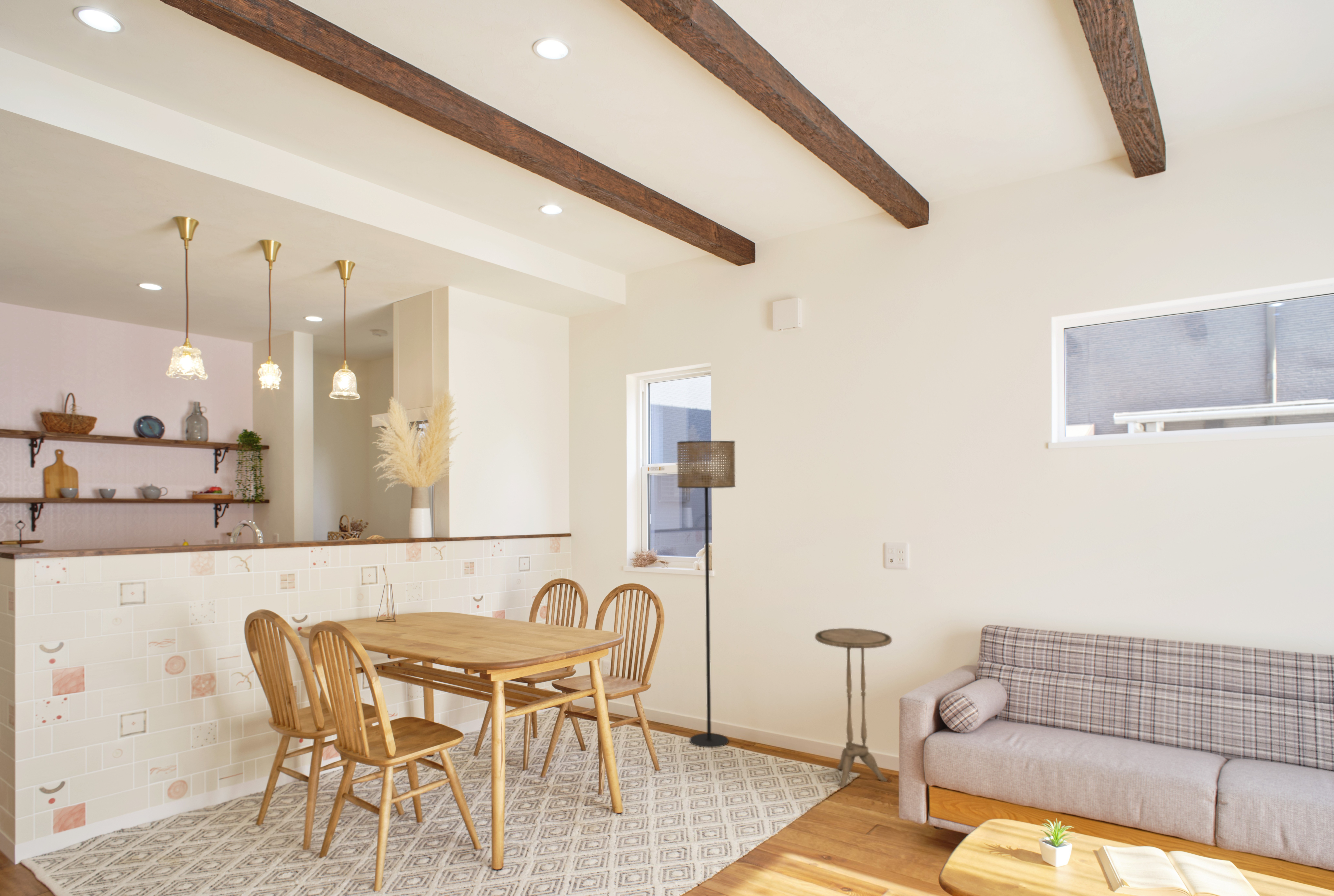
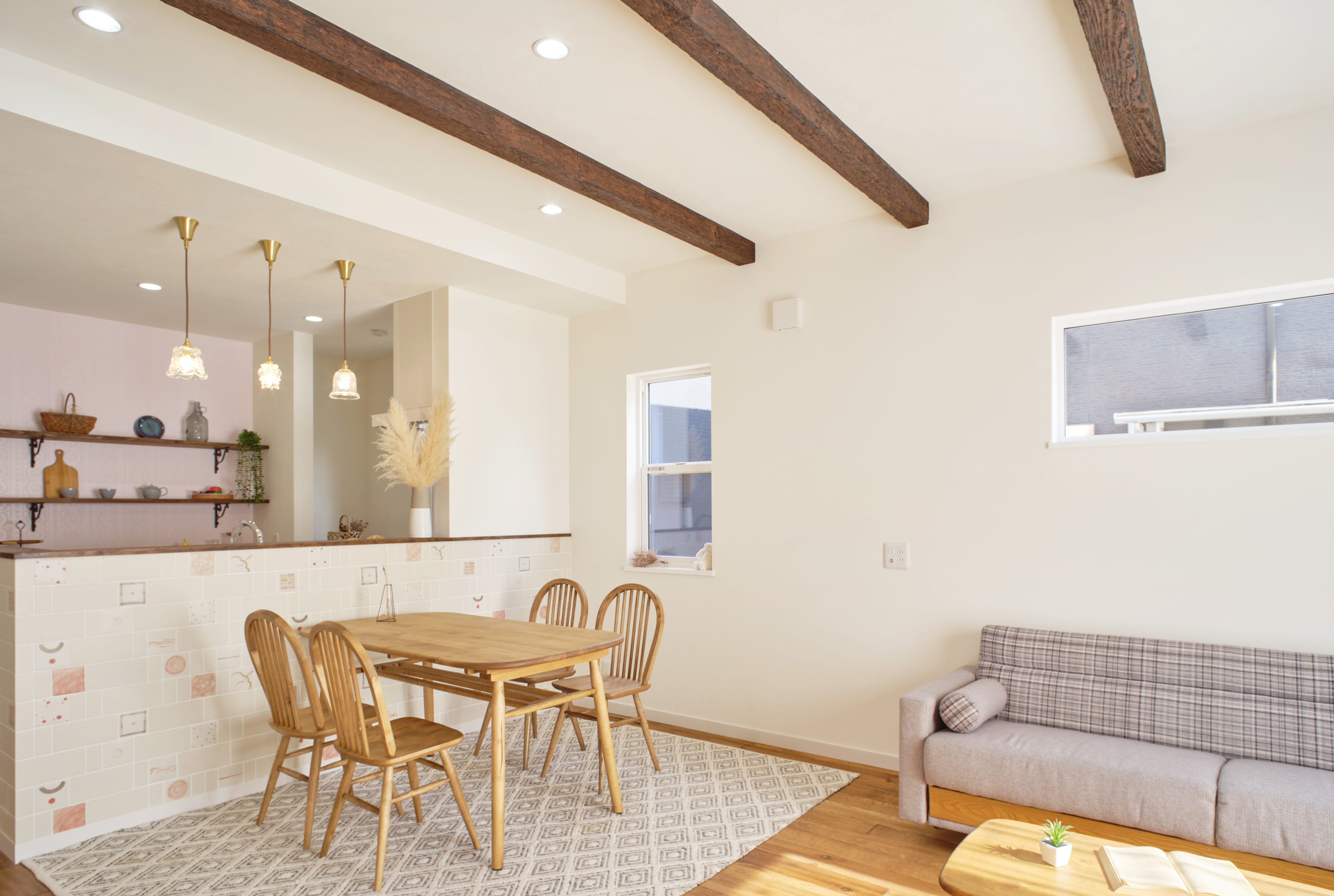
- side table (851, 707)
- floor lamp (707, 590)
